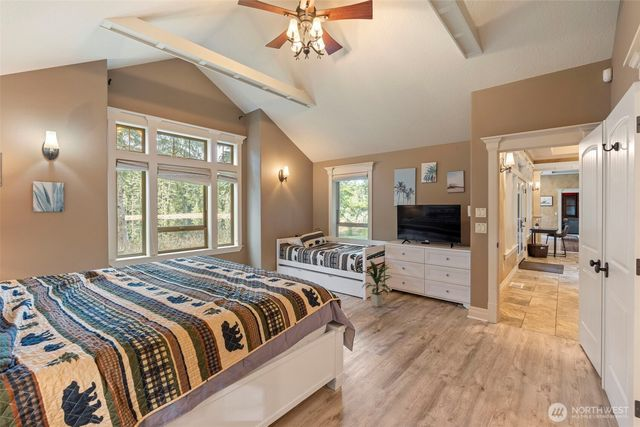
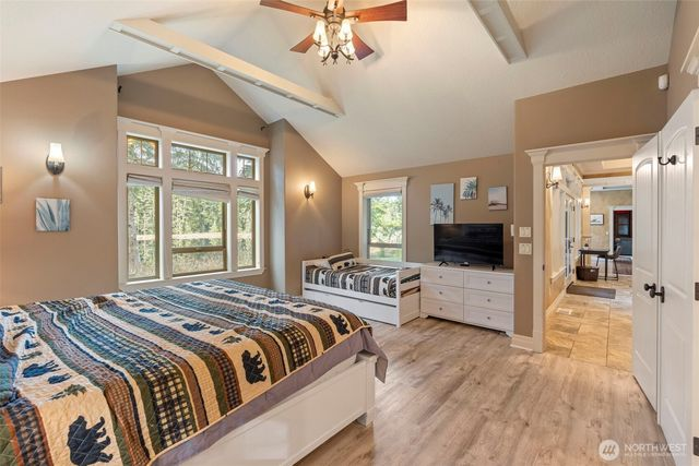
- indoor plant (378, 282)
